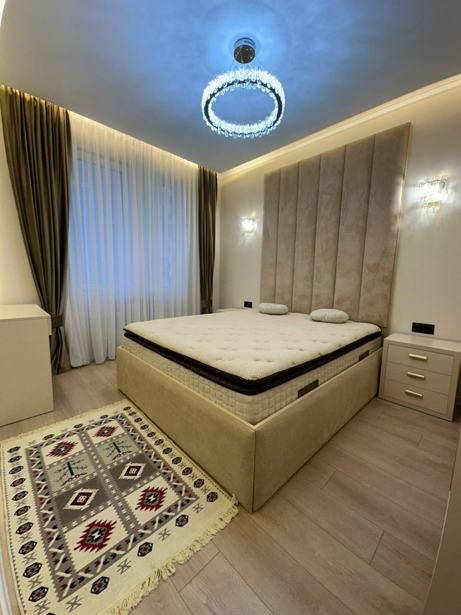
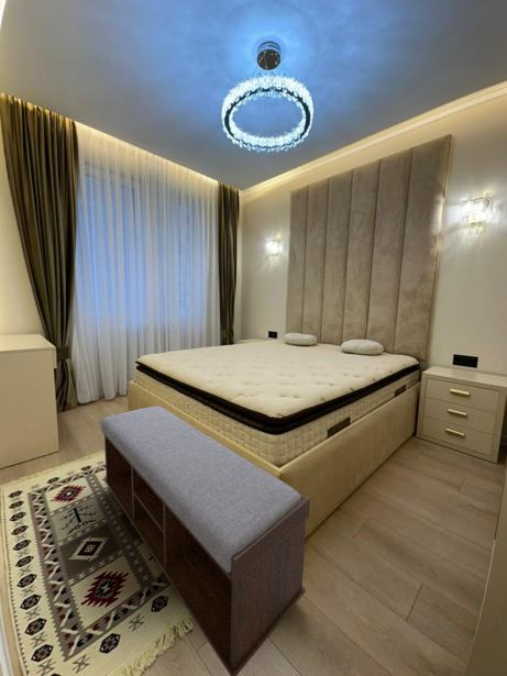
+ bench (179, 489)
